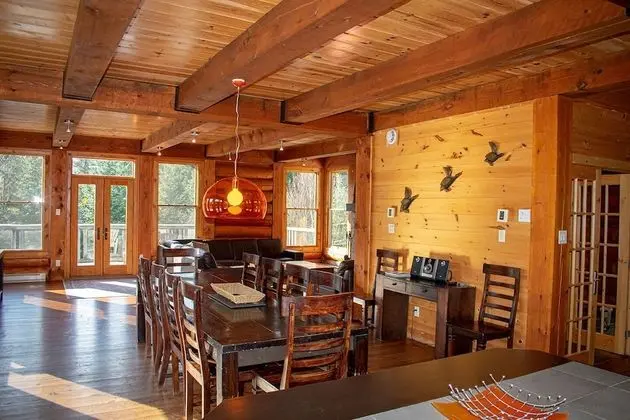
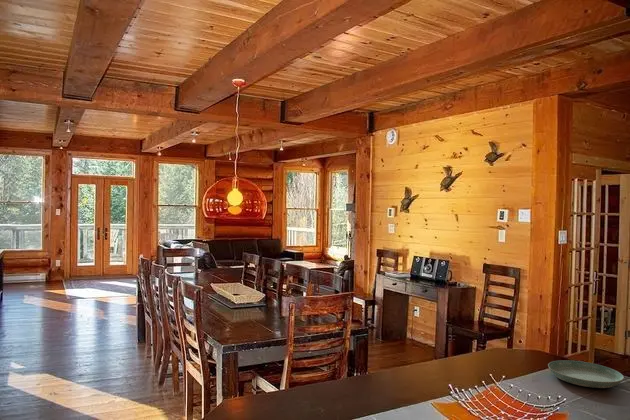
+ saucer (584, 374)
